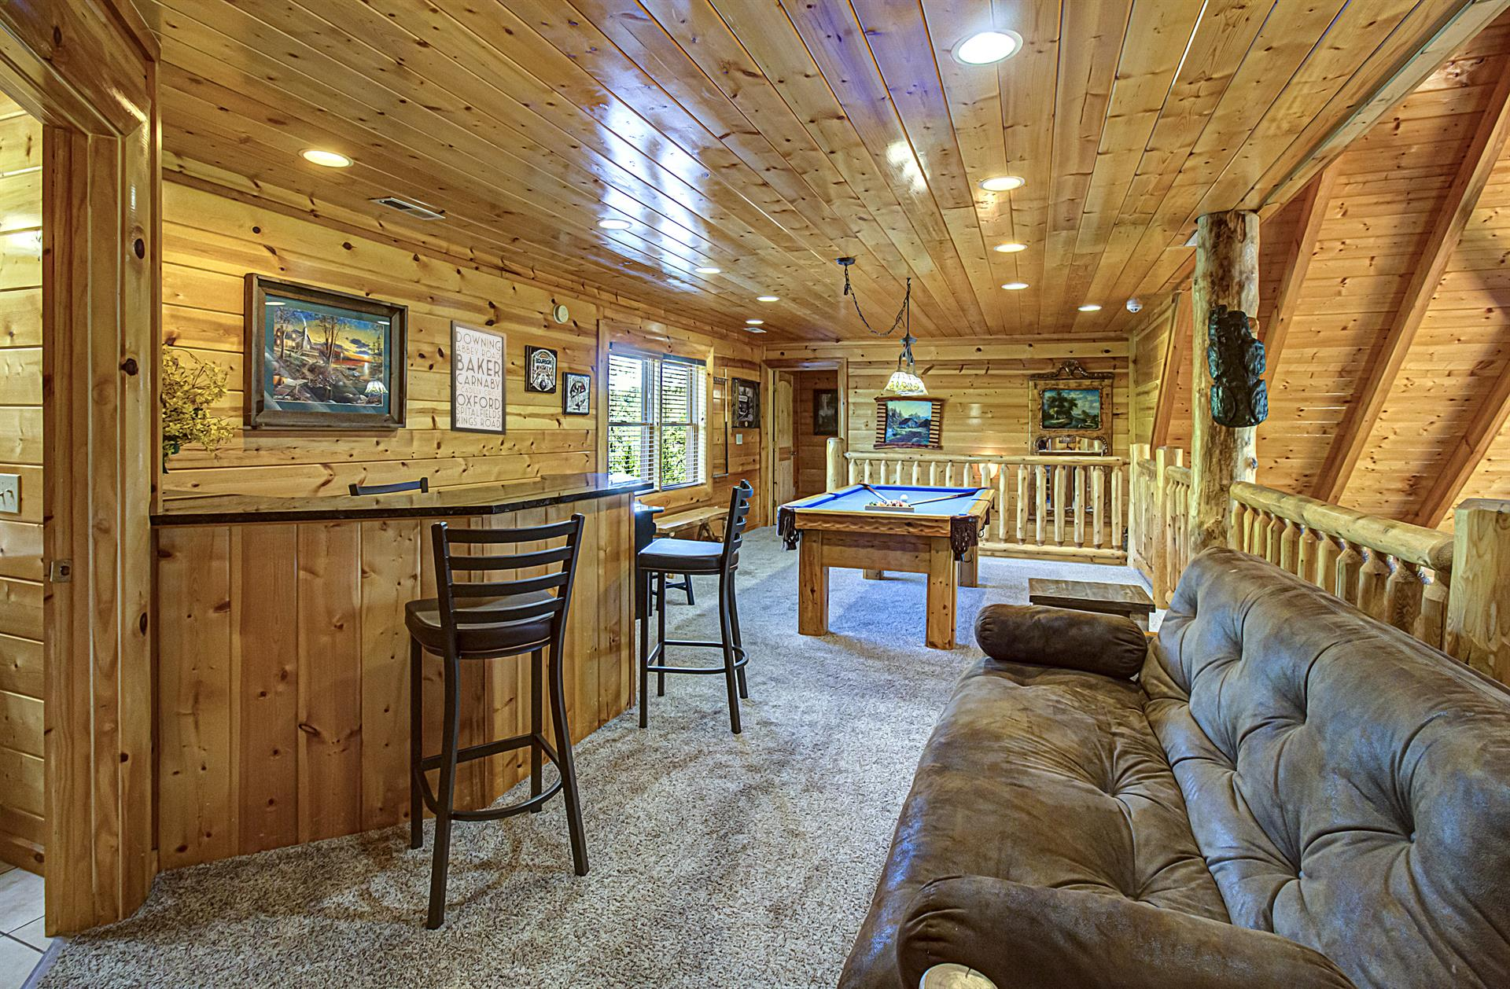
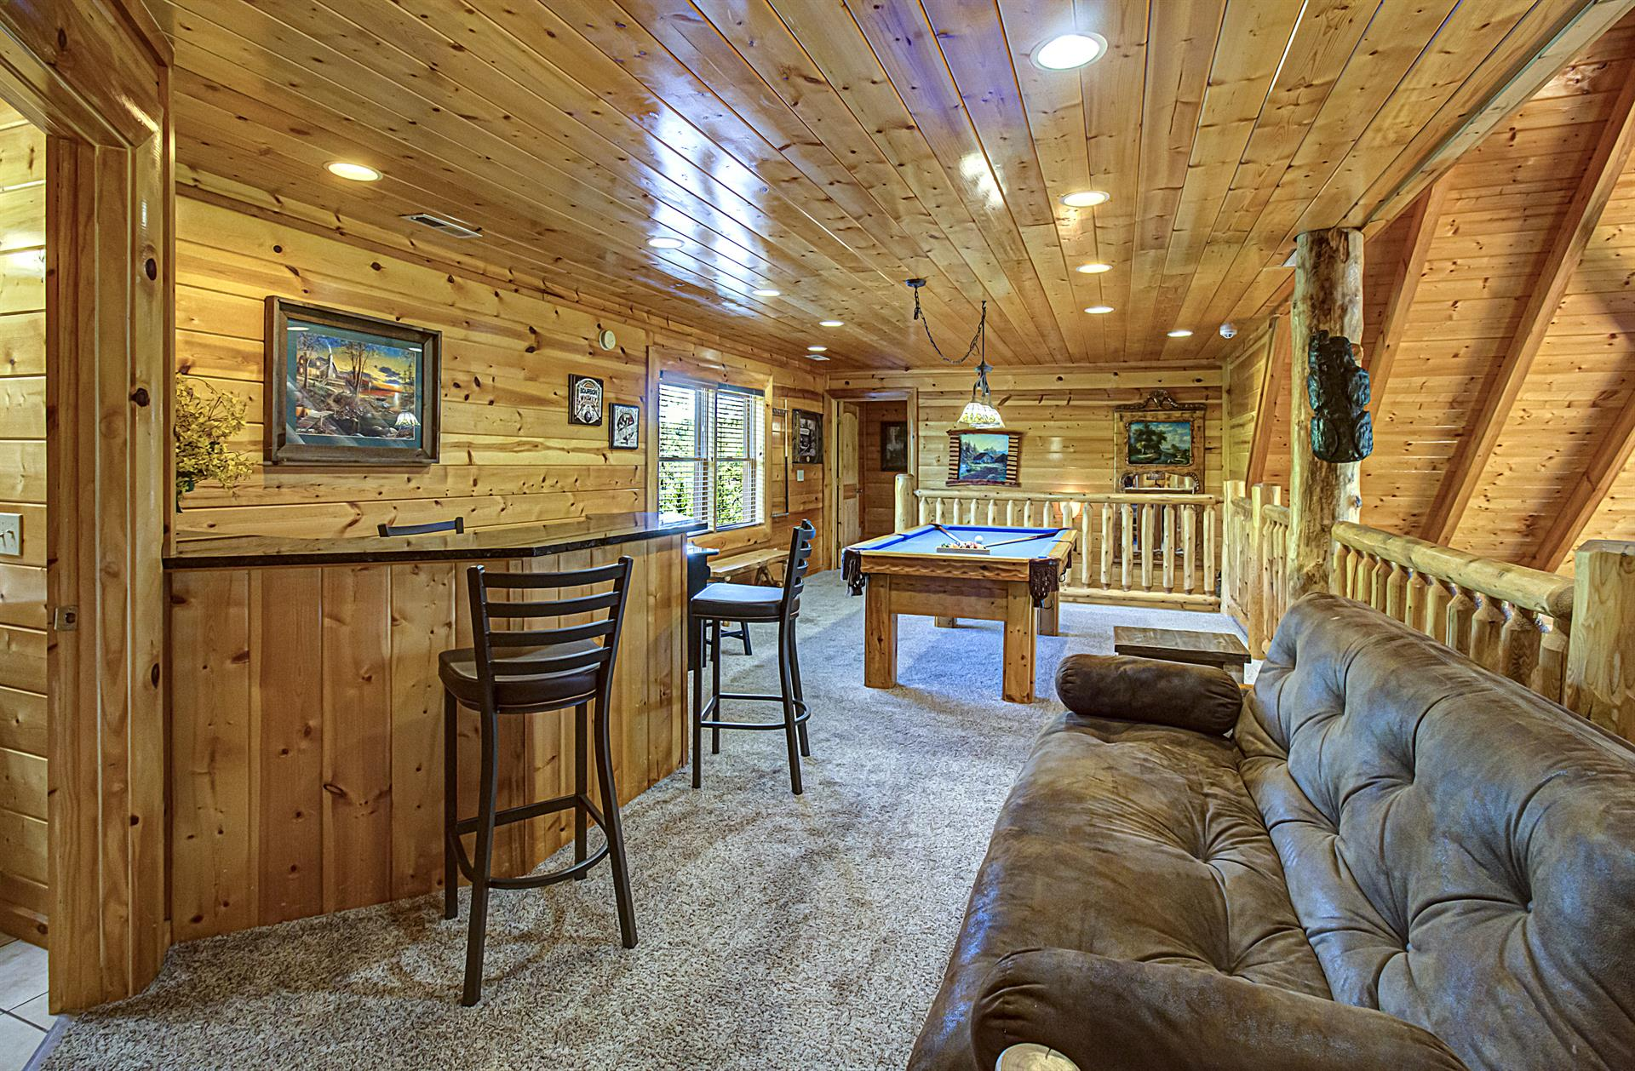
- wall art (479, 380)
